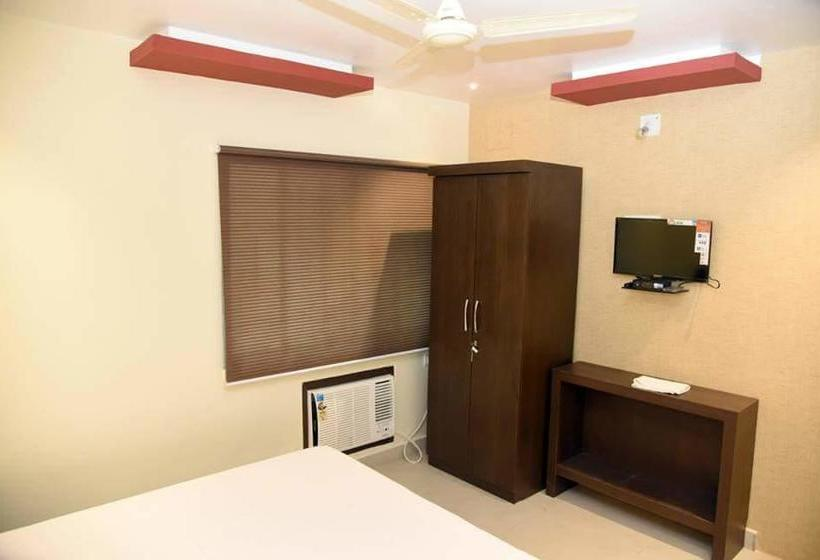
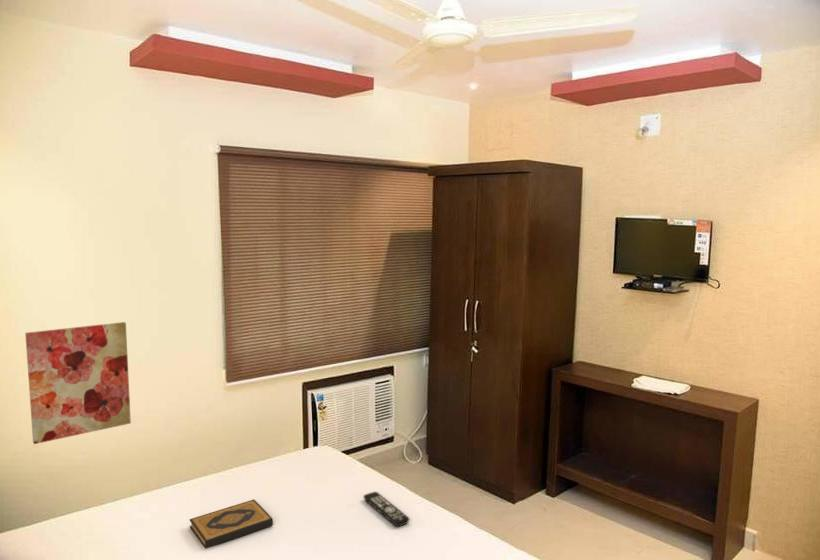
+ wall art (81, 380)
+ remote control (385, 508)
+ hardback book (231, 522)
